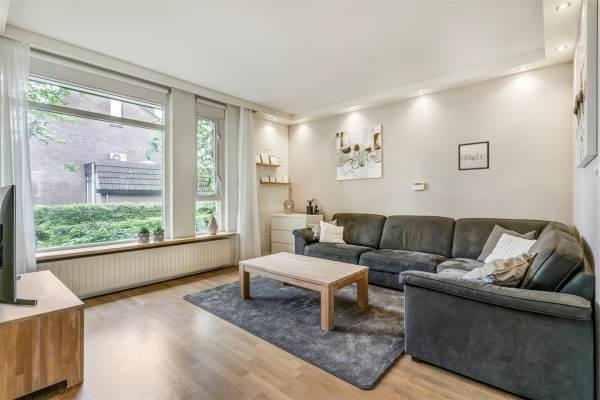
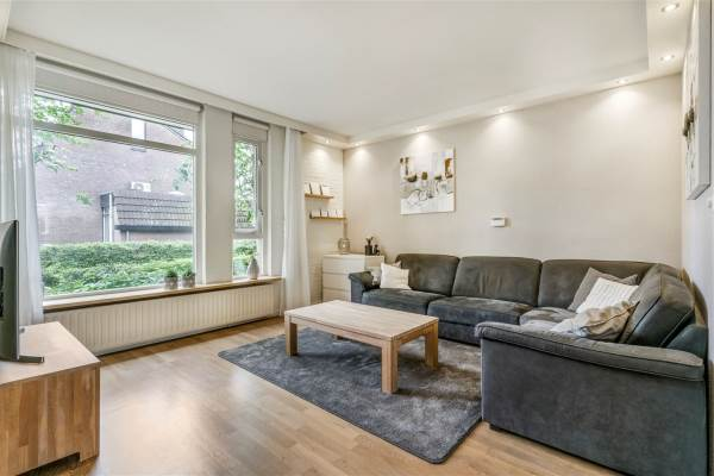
- wall art (473, 156)
